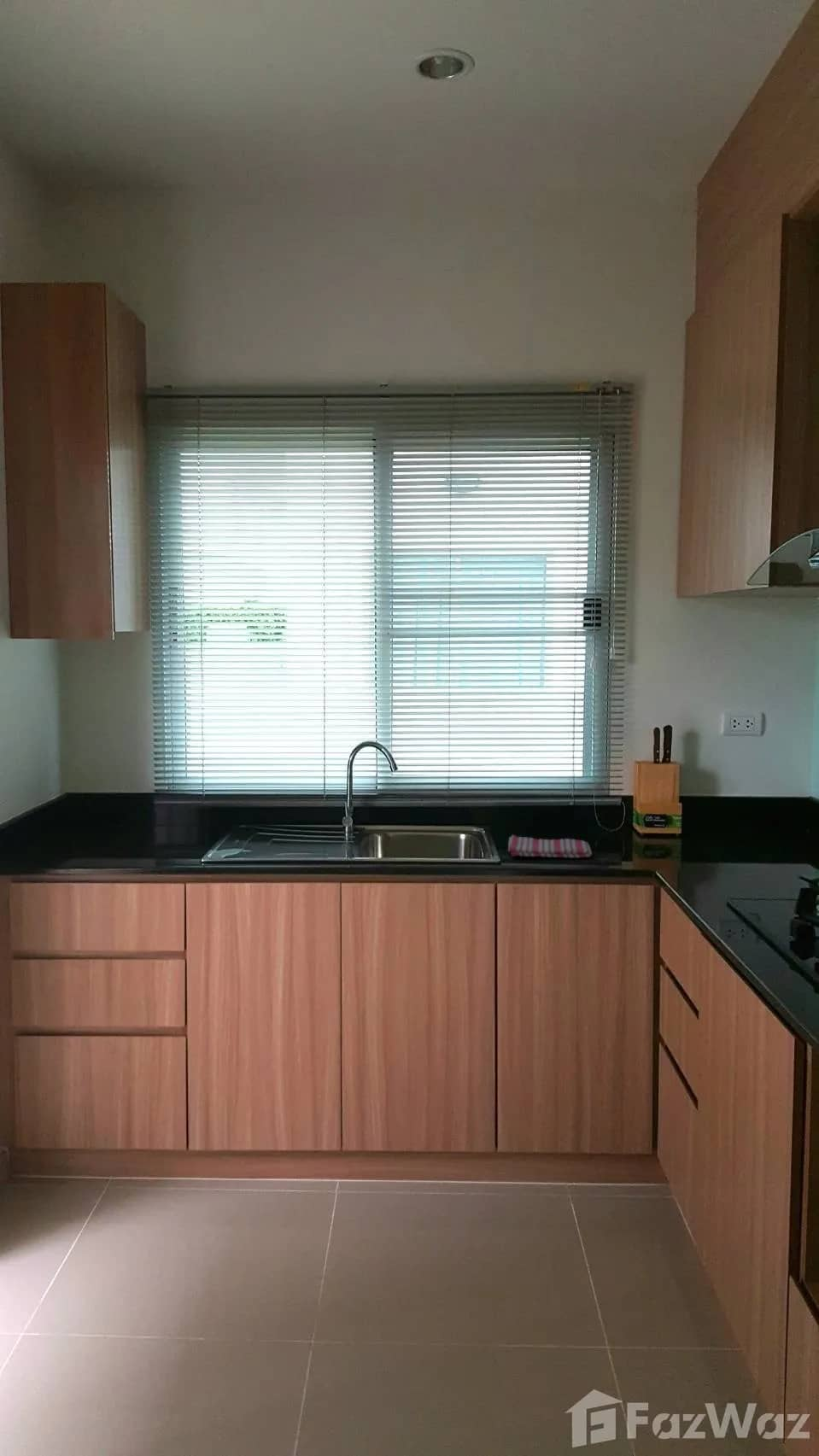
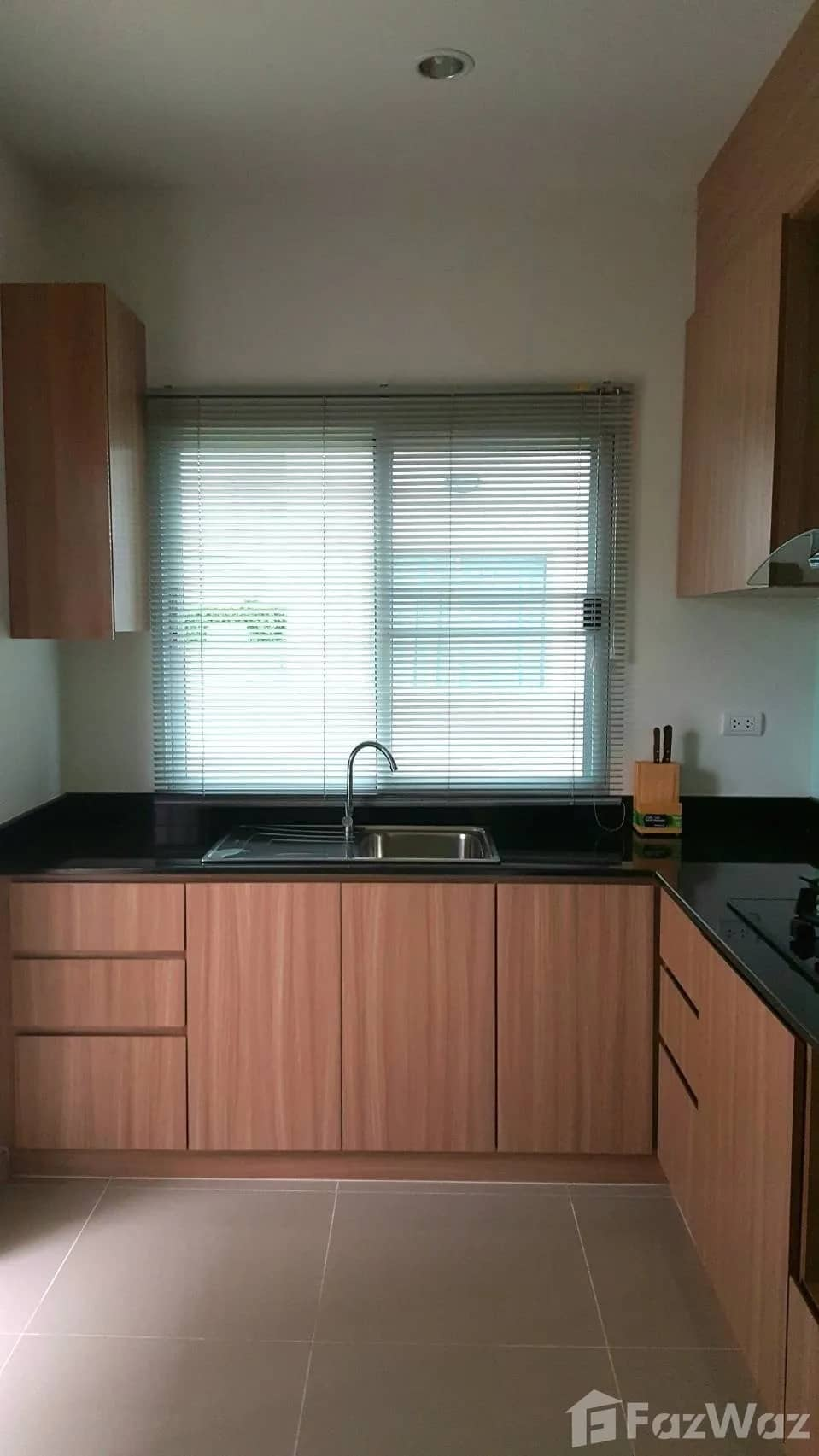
- dish towel (549, 846)
